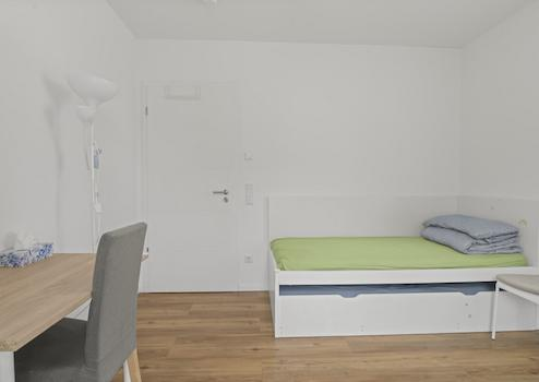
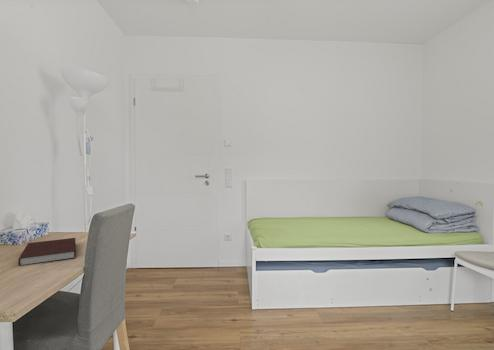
+ notebook (50, 250)
